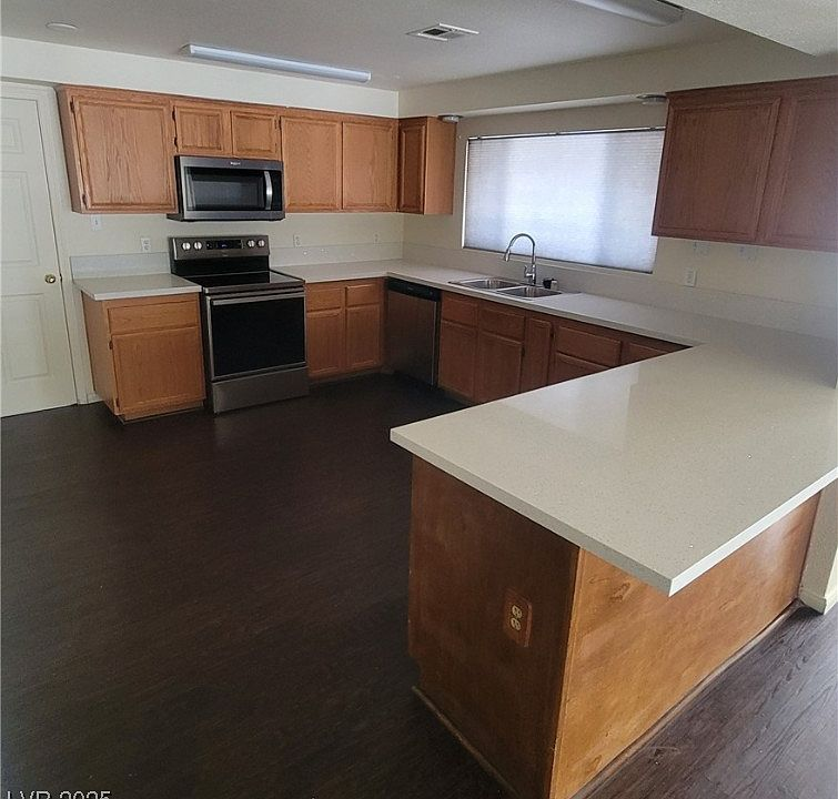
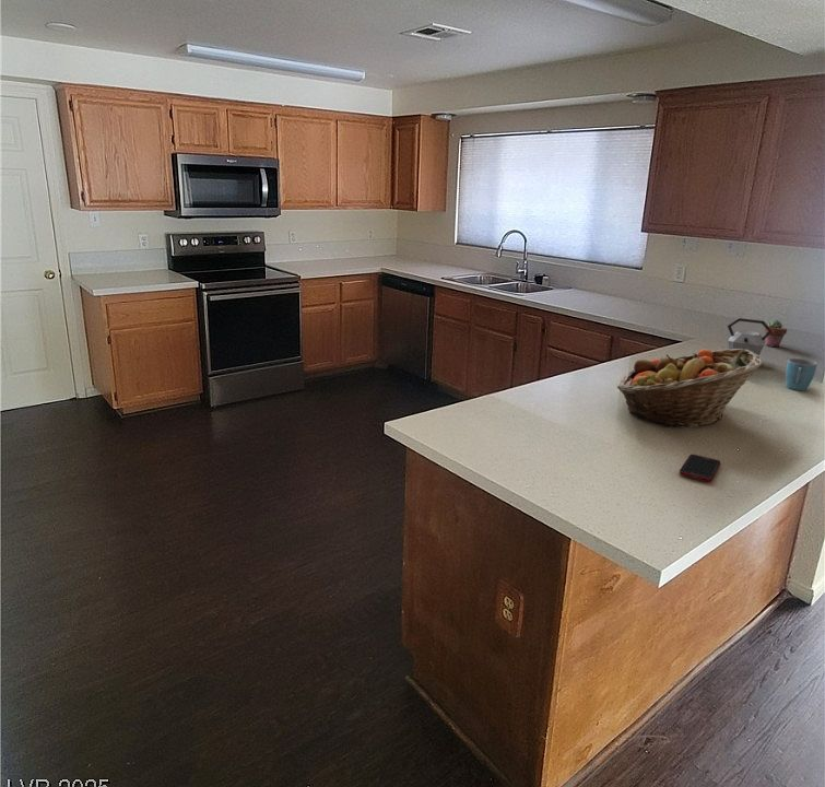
+ potted succulent (775, 332)
+ mug (799, 375)
+ fruit basket (685, 380)
+ kettle (744, 343)
+ cell phone (699, 467)
